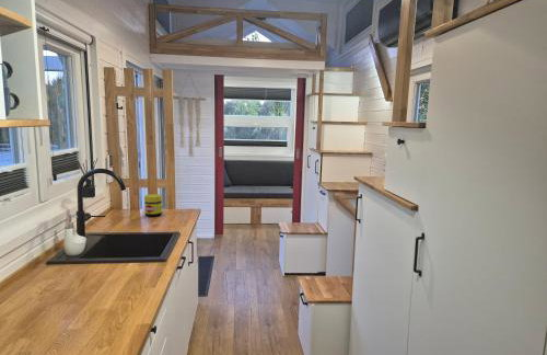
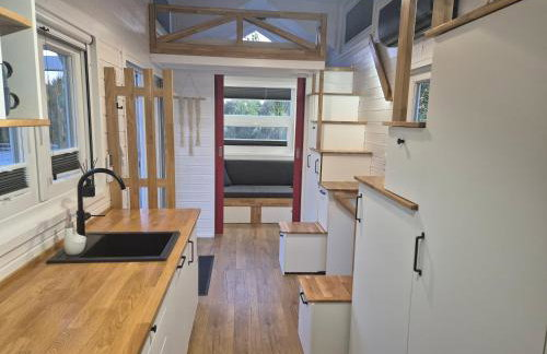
- jar (153, 205)
